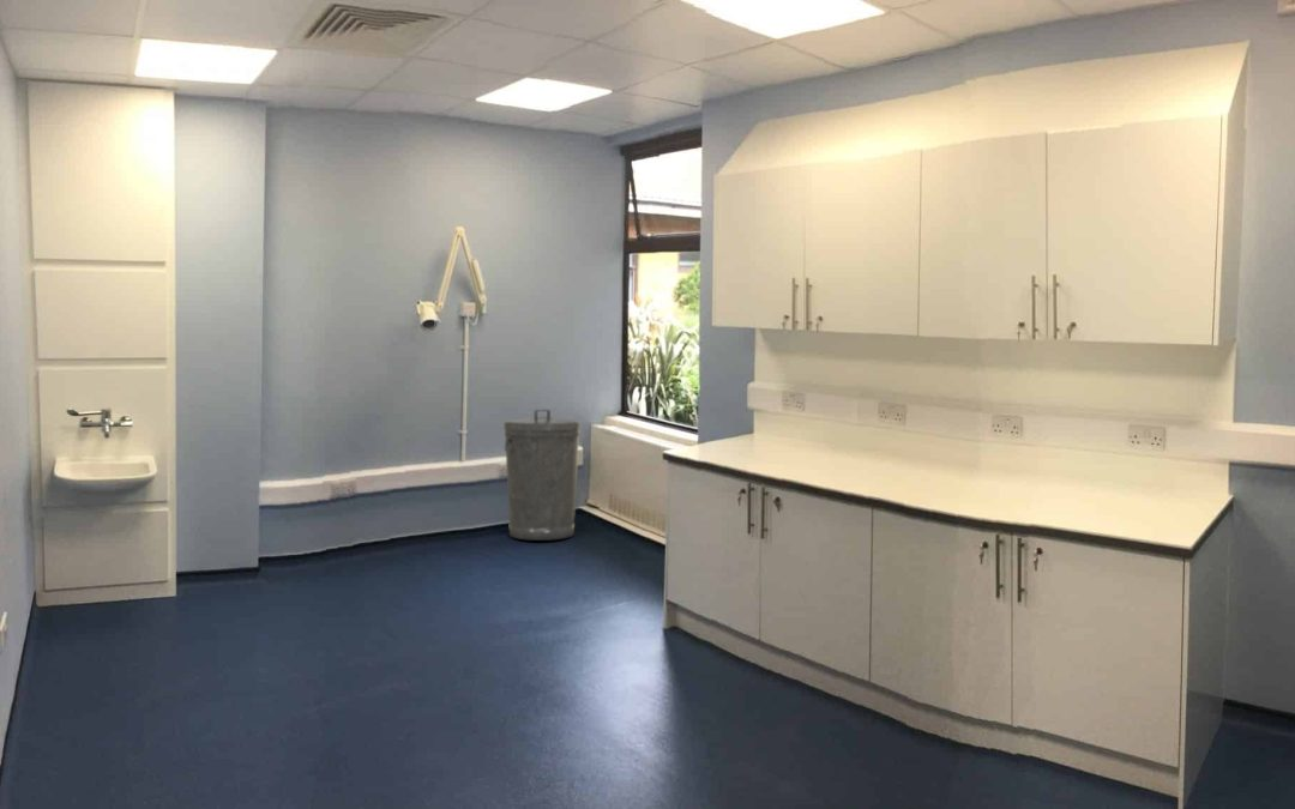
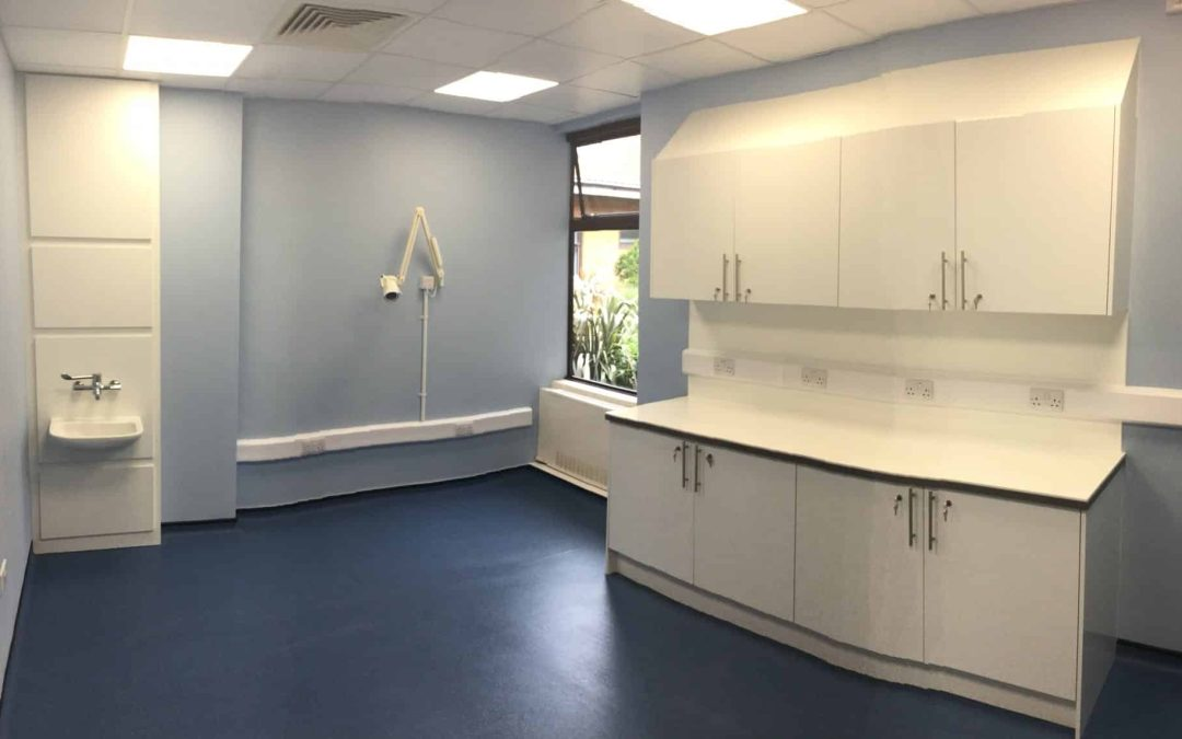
- trash can (542, 472)
